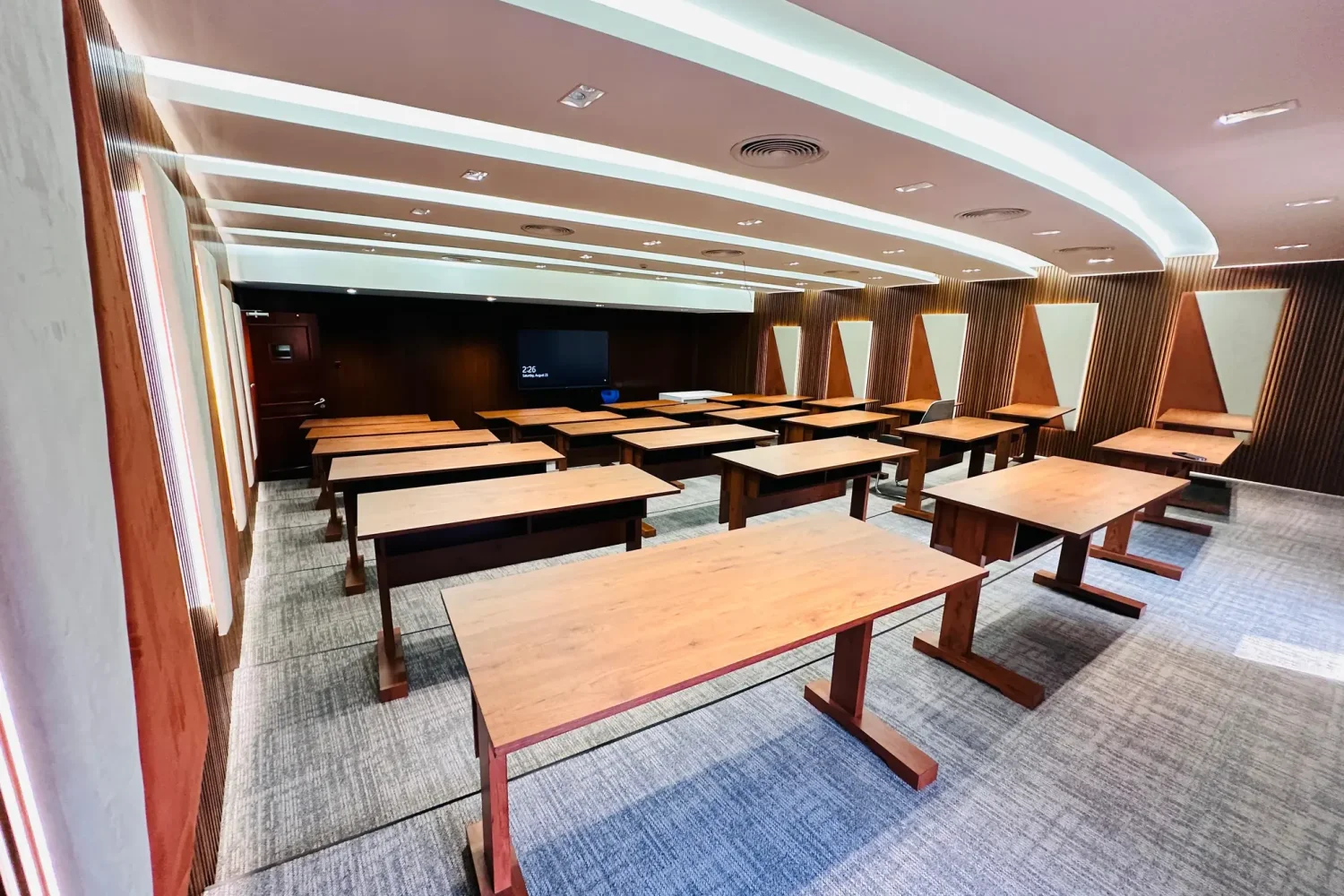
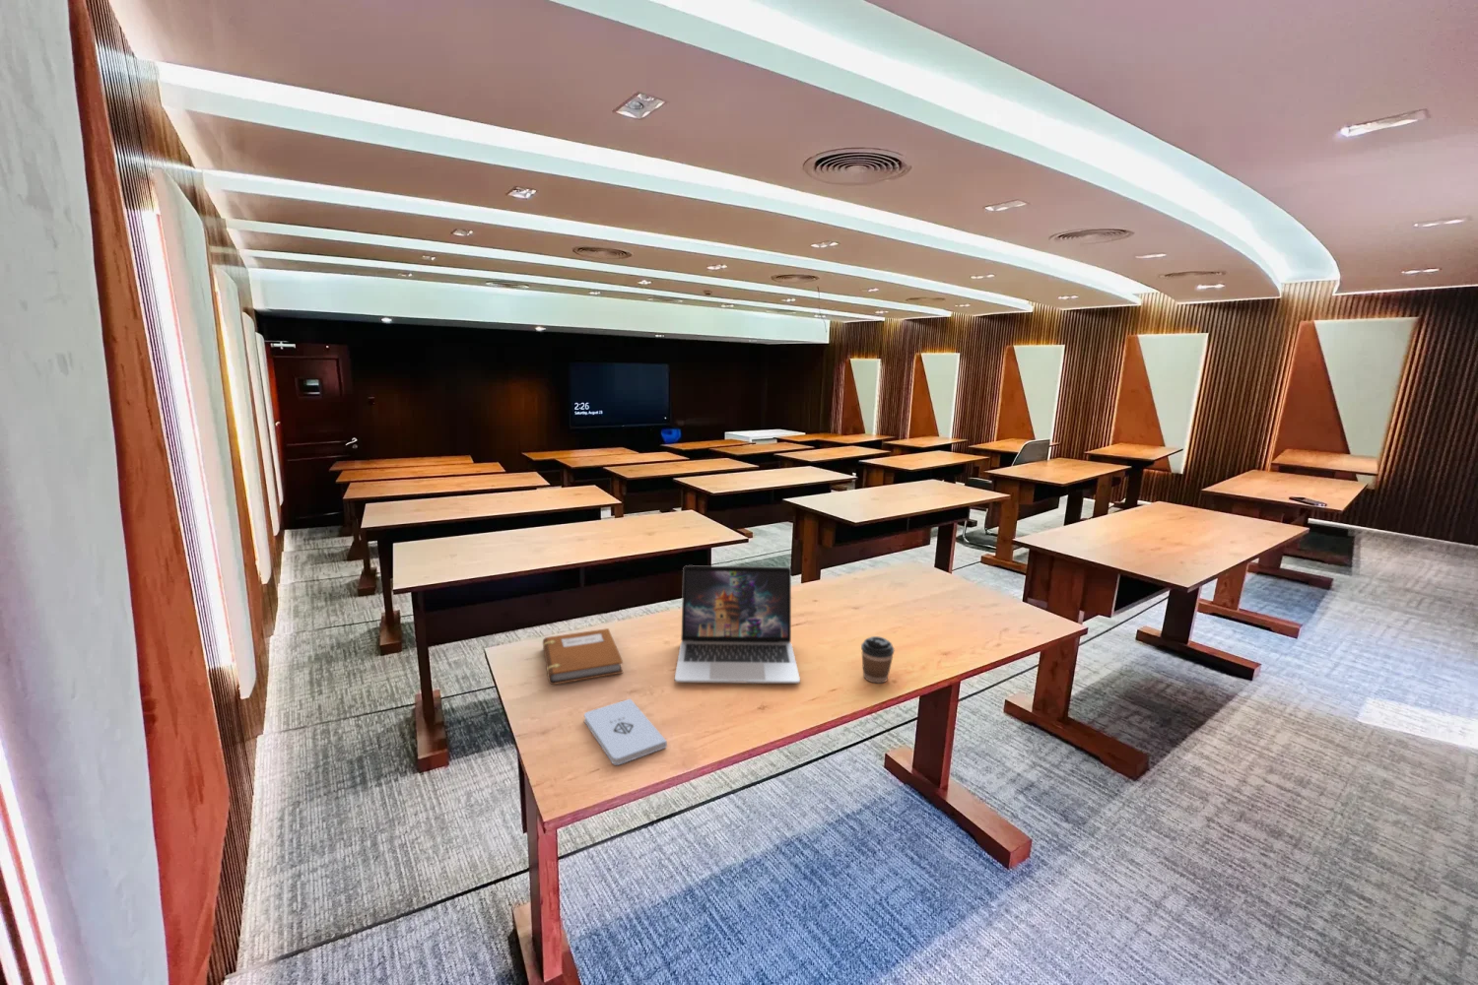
+ laptop (737, 620)
+ notepad (622, 729)
+ notebook (581, 653)
+ coffee cup (876, 657)
